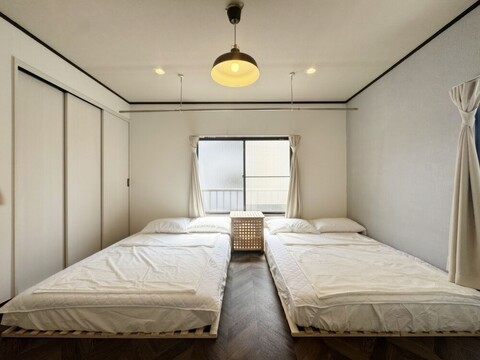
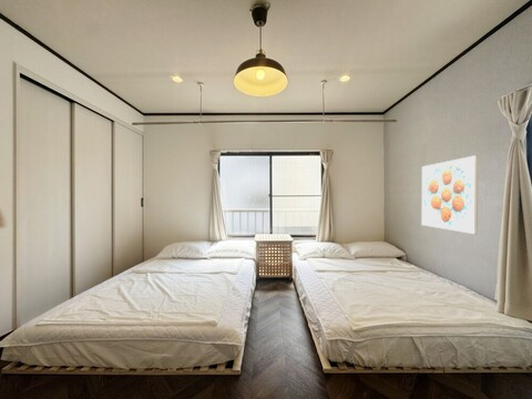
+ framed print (446, 195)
